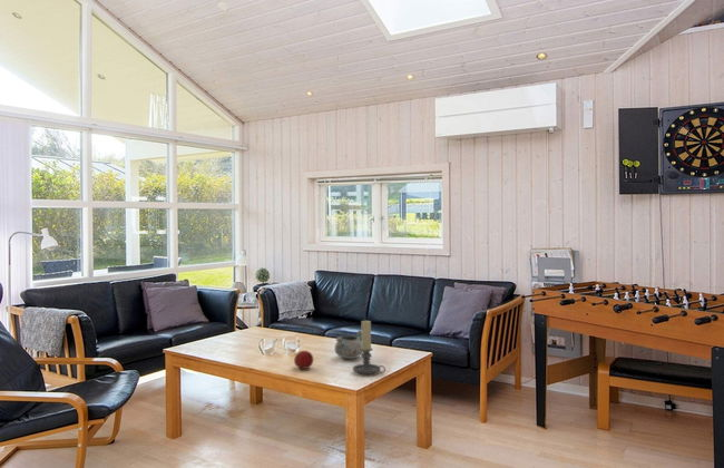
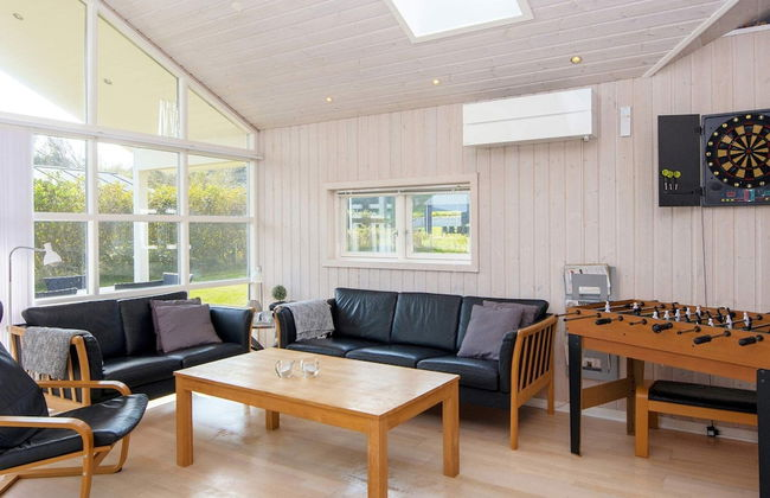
- fruit (303, 359)
- decorative bowl (349, 344)
- candle holder (369, 345)
